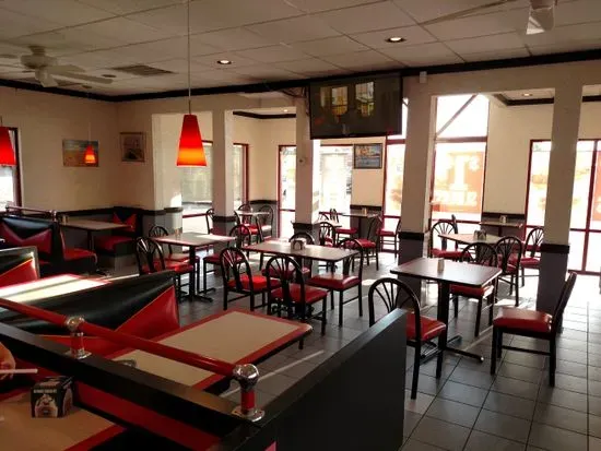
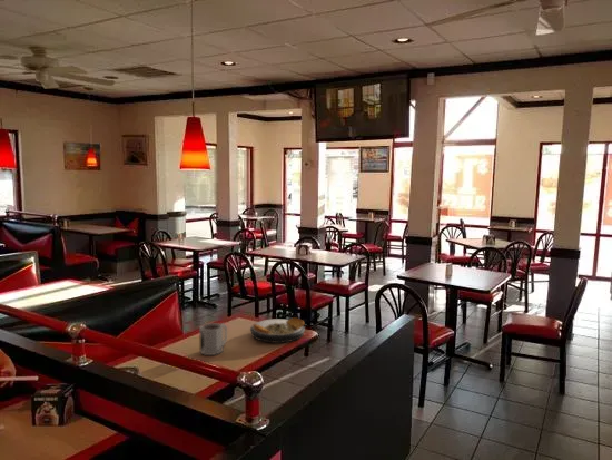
+ plate (277, 327)
+ mug (215, 336)
